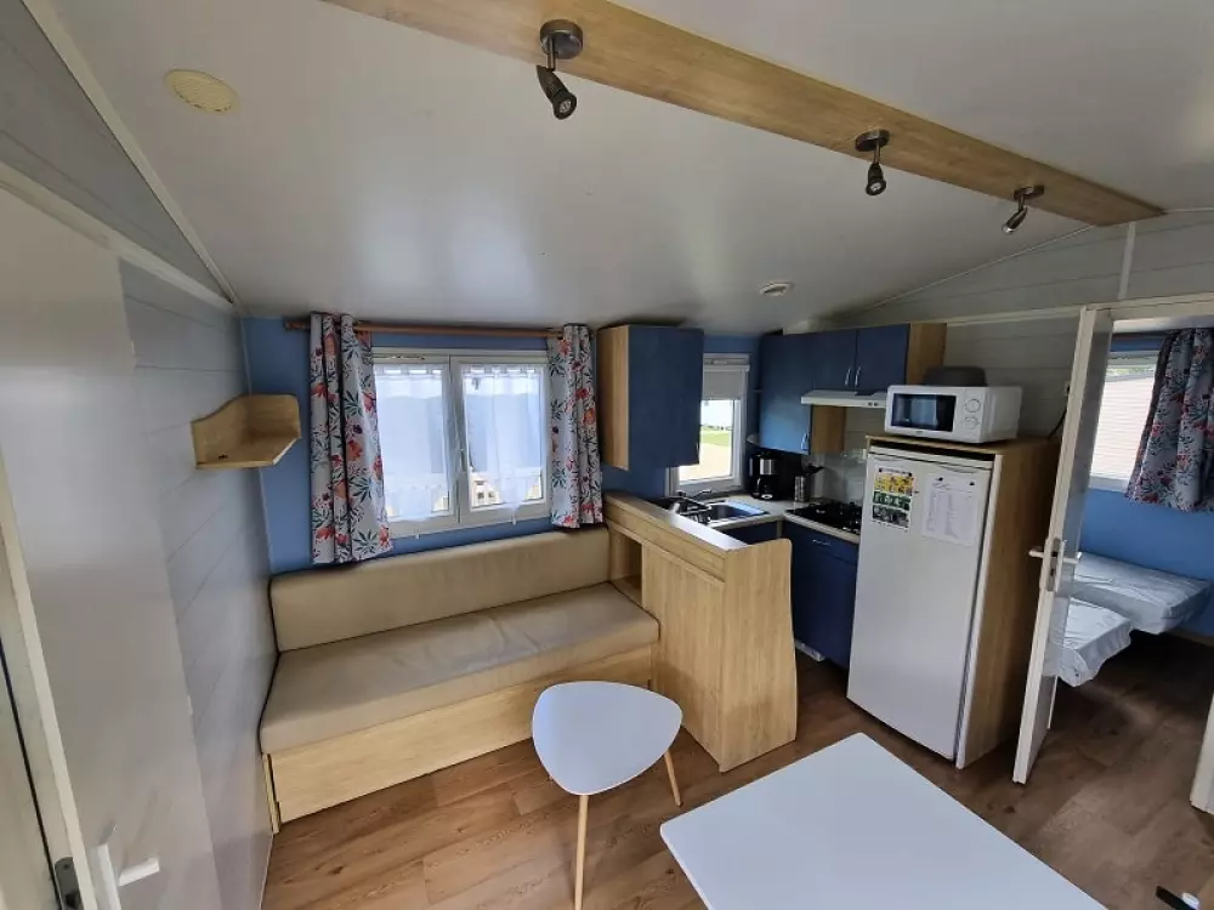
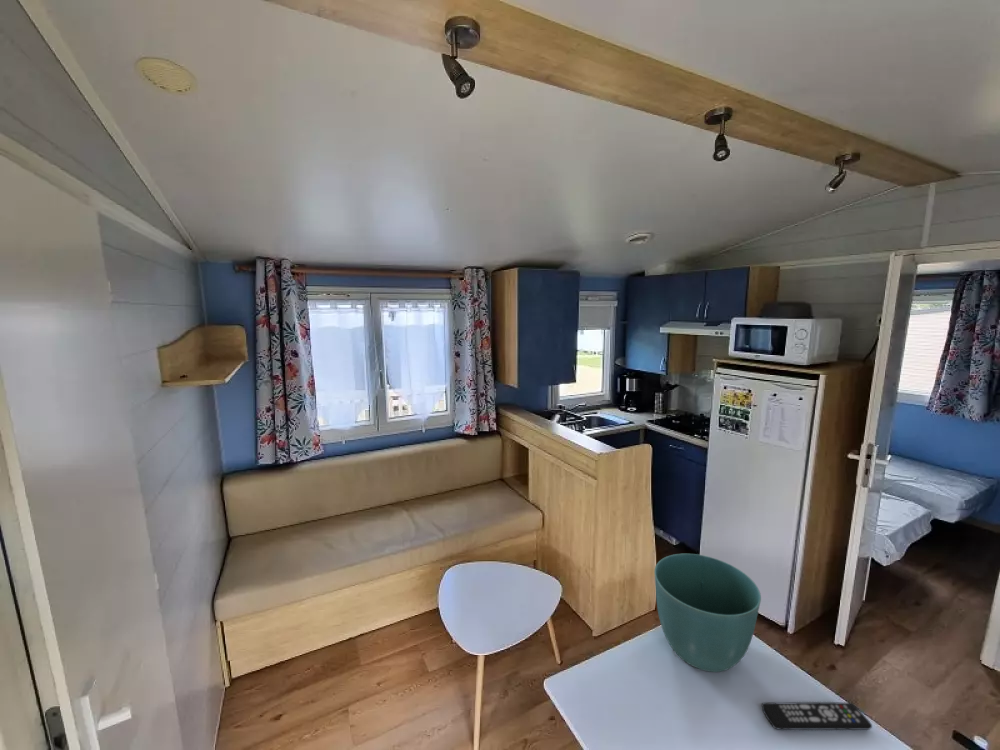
+ flower pot (702, 615)
+ remote control (815, 716)
